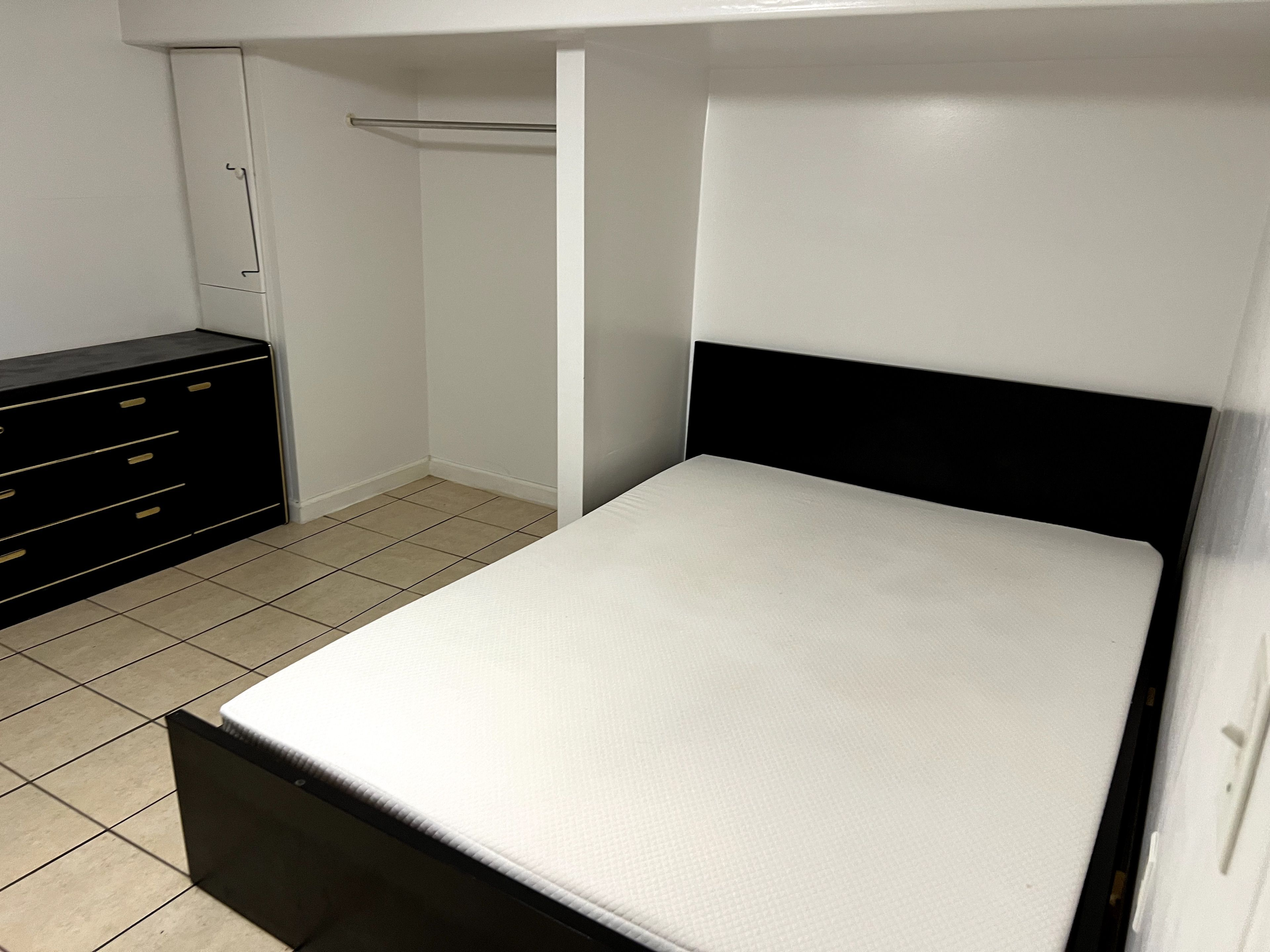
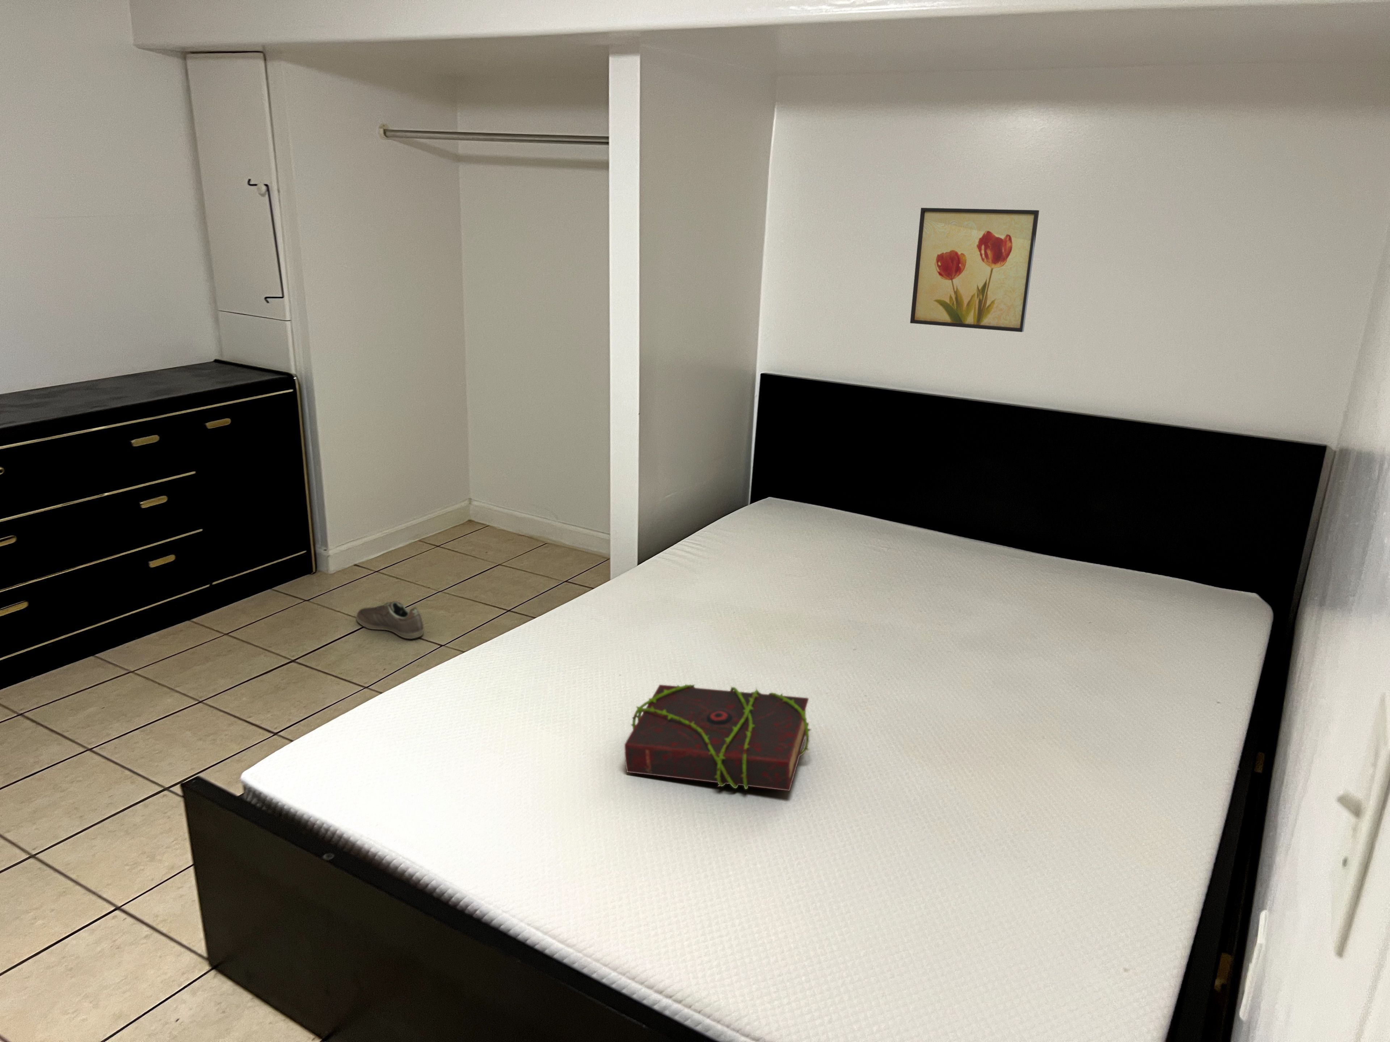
+ wall art (973, 269)
+ book (720, 732)
+ sneaker (391, 613)
